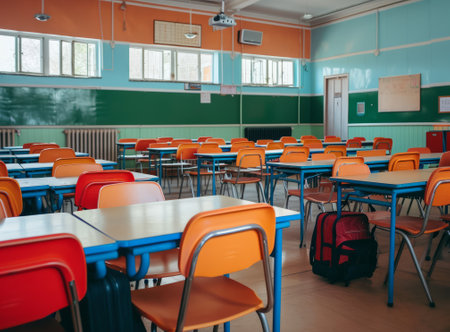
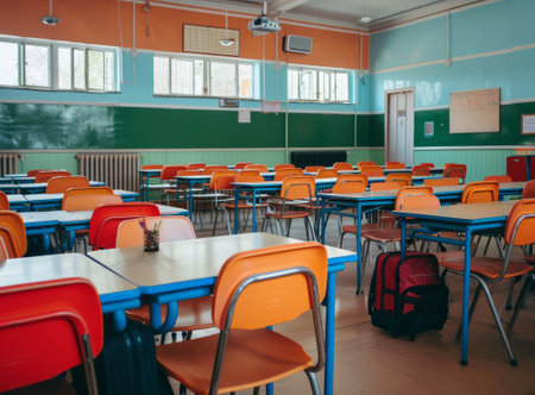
+ pen holder (151, 233)
